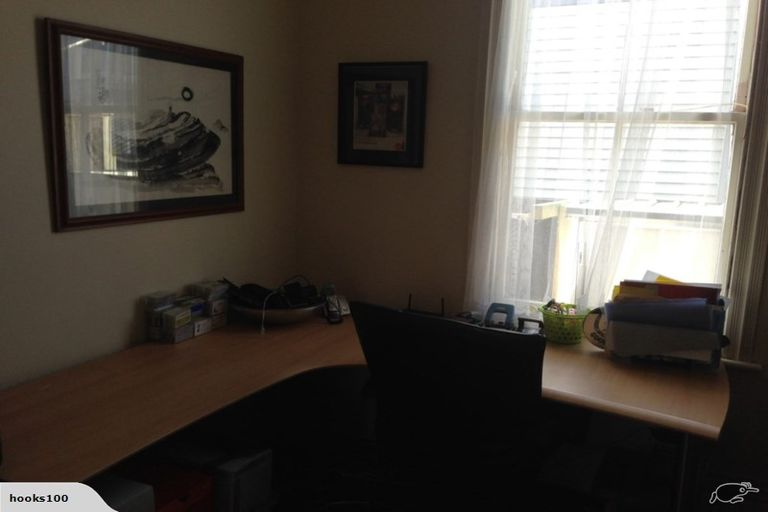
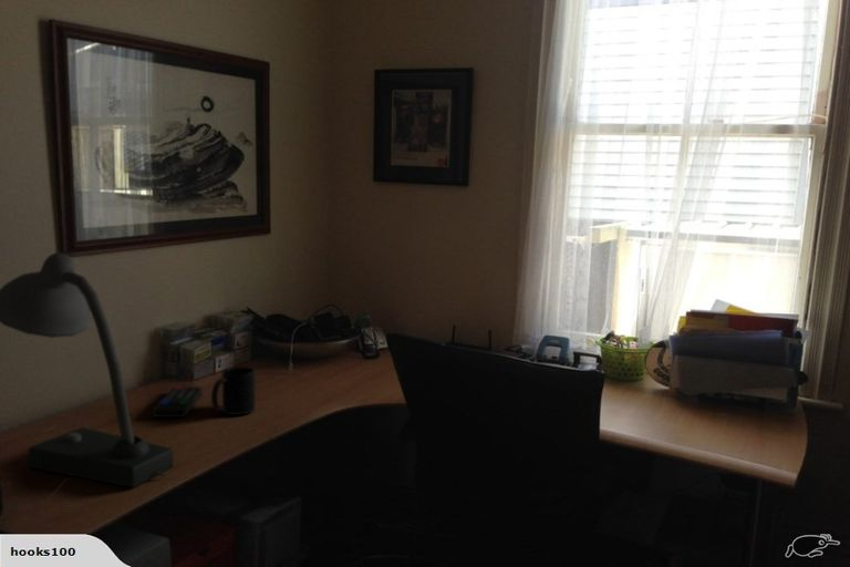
+ remote control (178, 400)
+ desk lamp (104, 355)
+ mug (234, 392)
